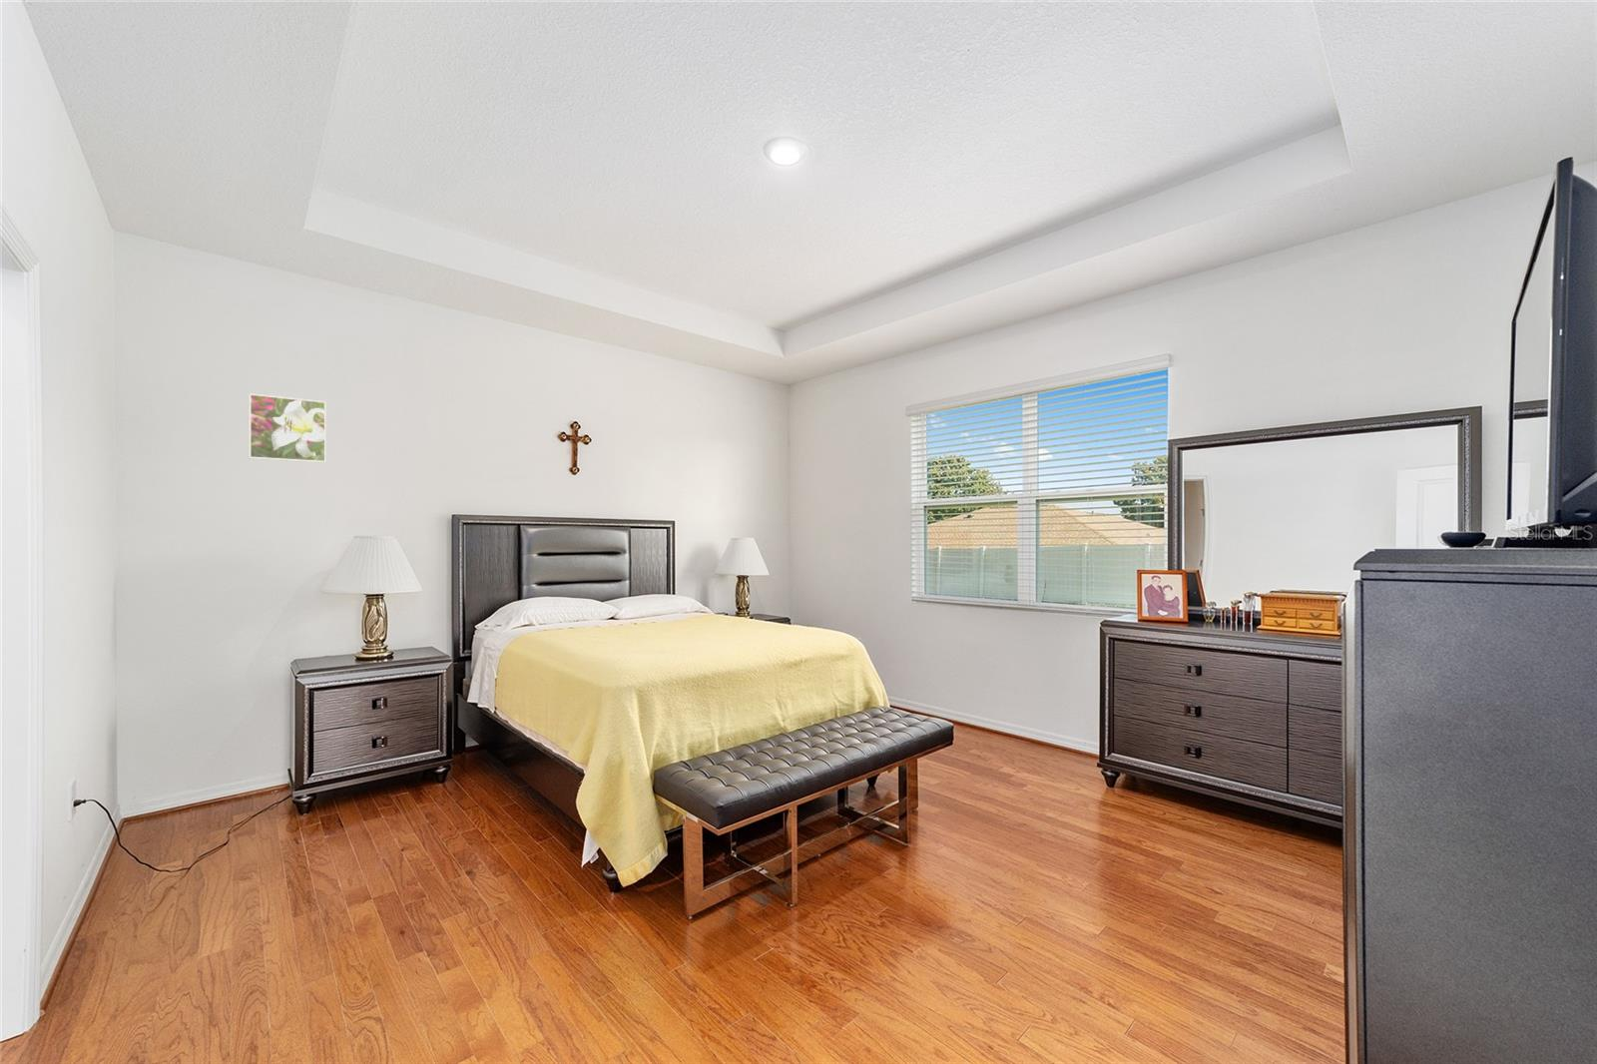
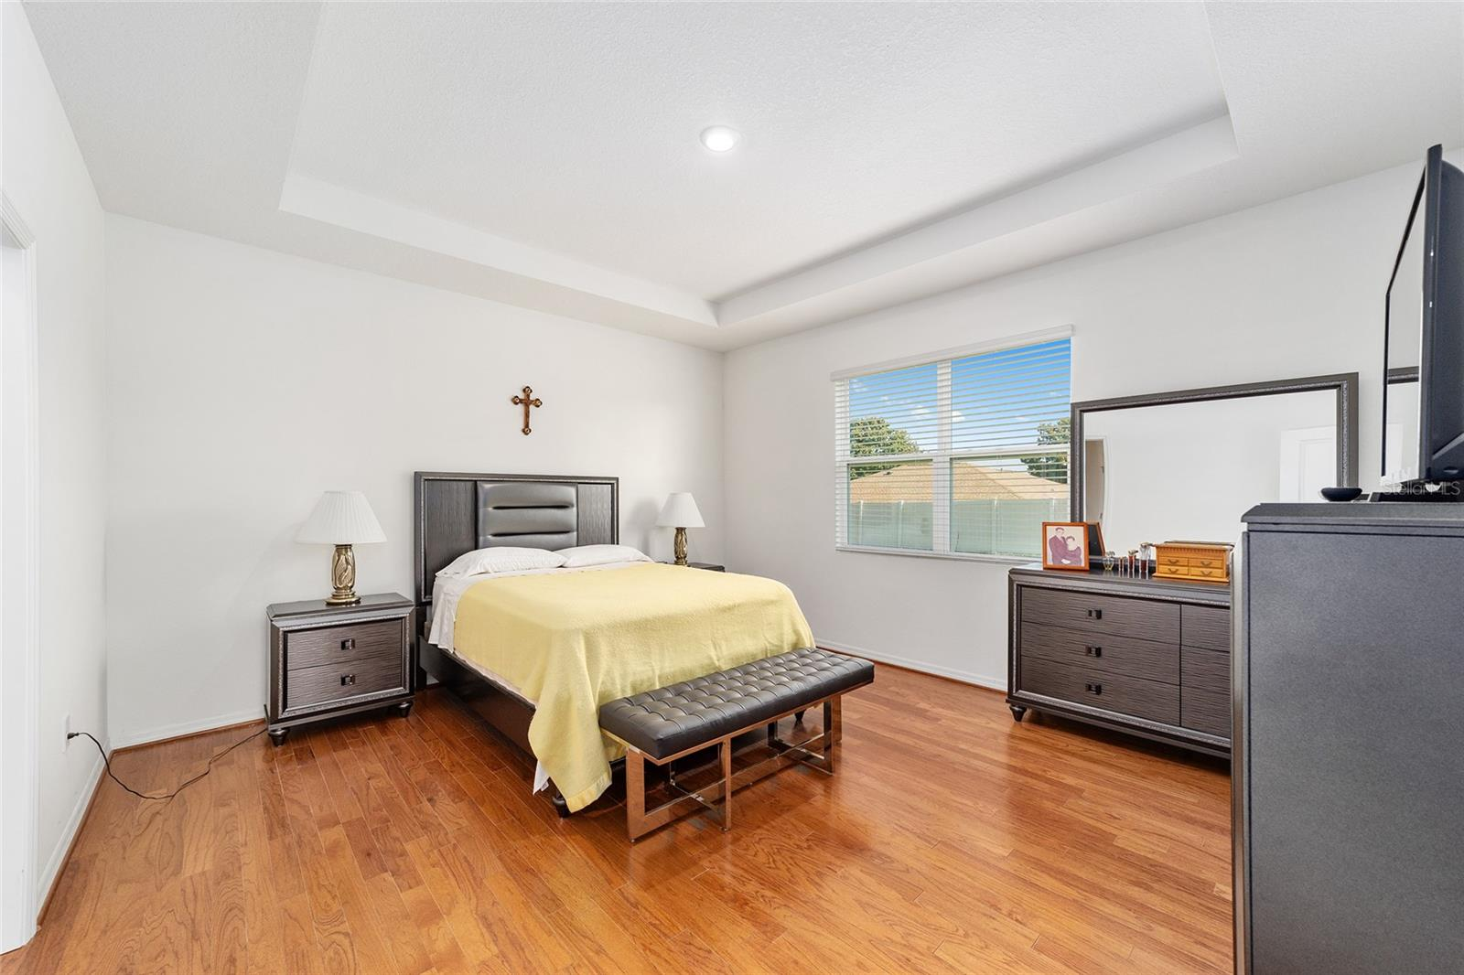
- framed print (287, 429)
